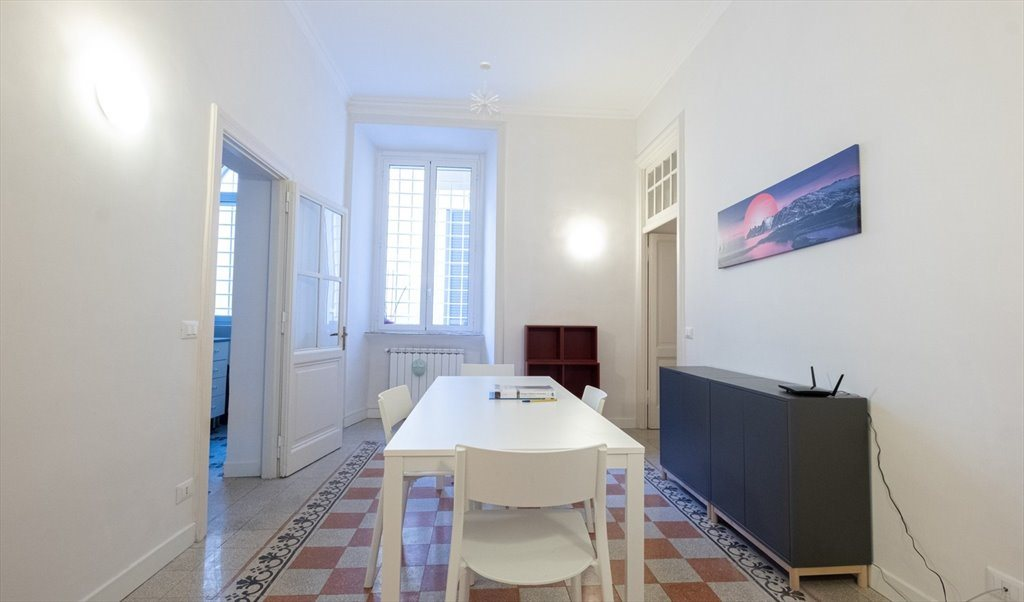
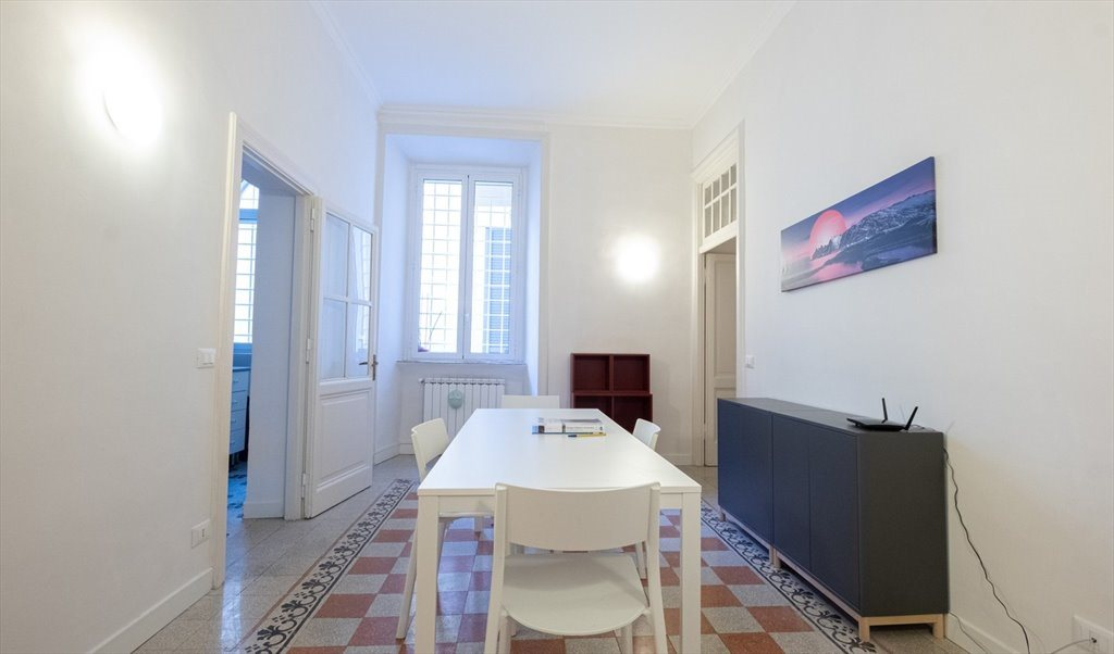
- pendant light (484, 90)
